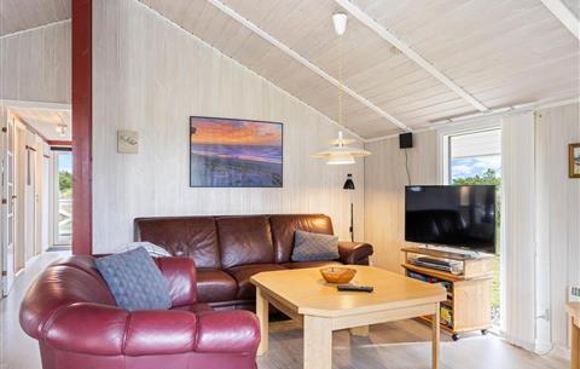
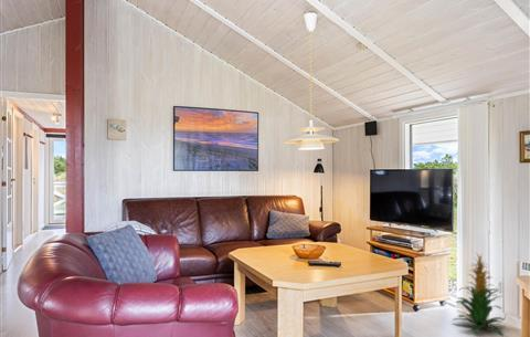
+ indoor plant (480, 289)
